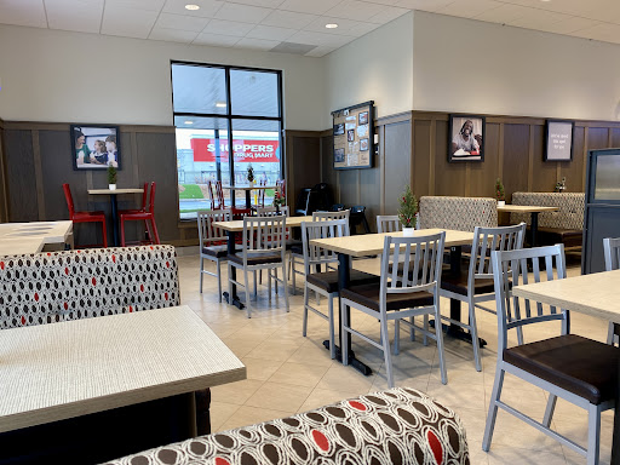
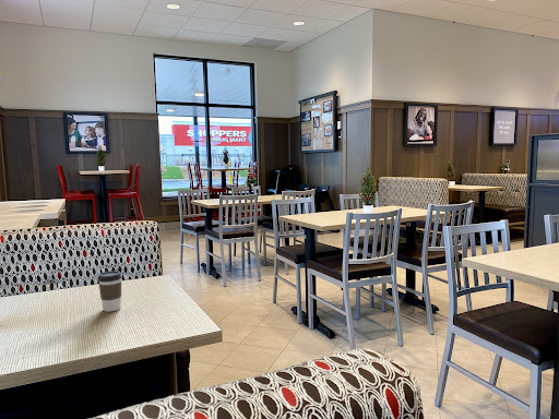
+ coffee cup (110, 290)
